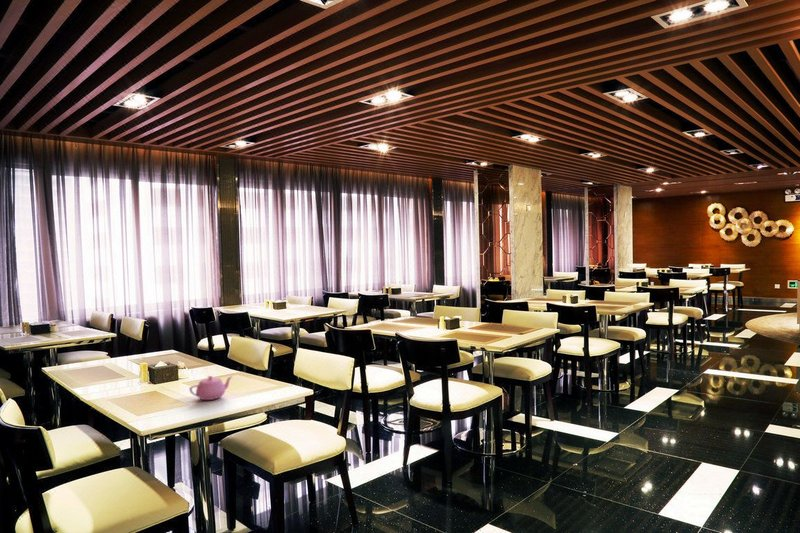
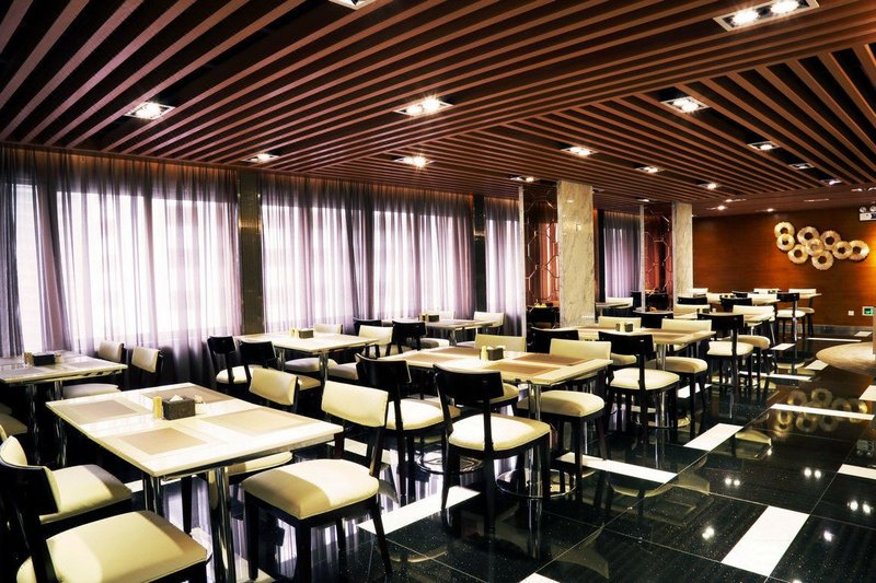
- teapot (212, 386)
